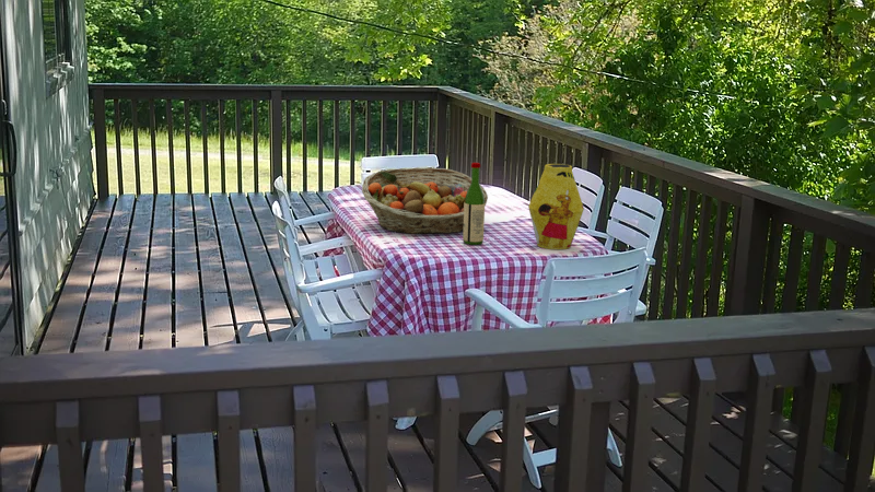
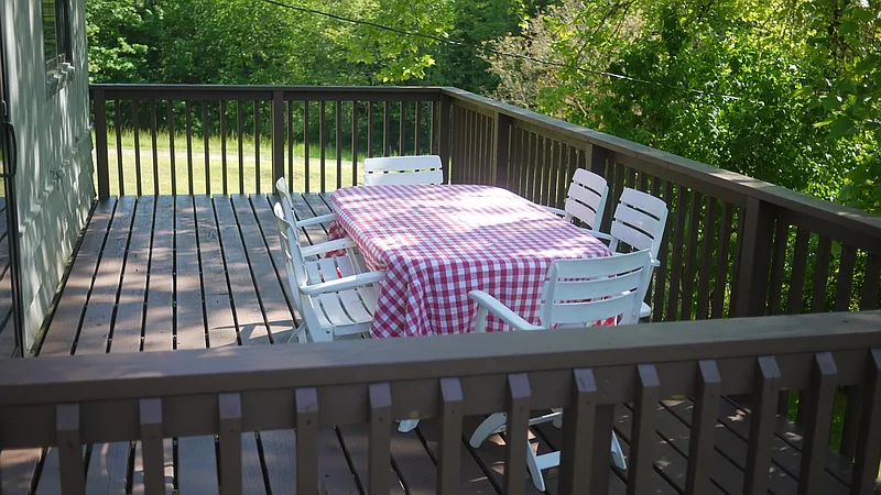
- wine bottle (474, 203)
- fruit basket (424, 200)
- vase (556, 206)
